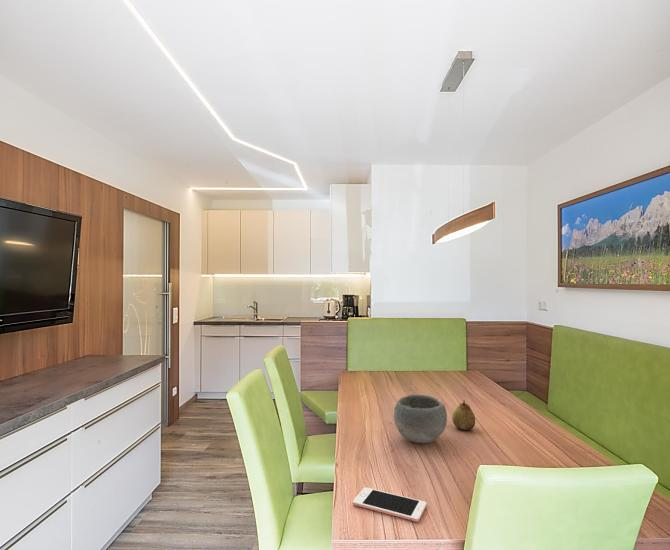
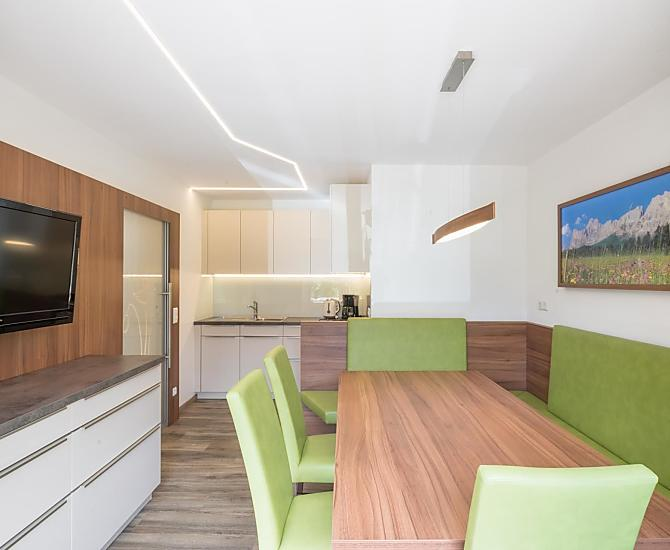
- cell phone (389, 503)
- bowl (420, 420)
- fruit (463, 413)
